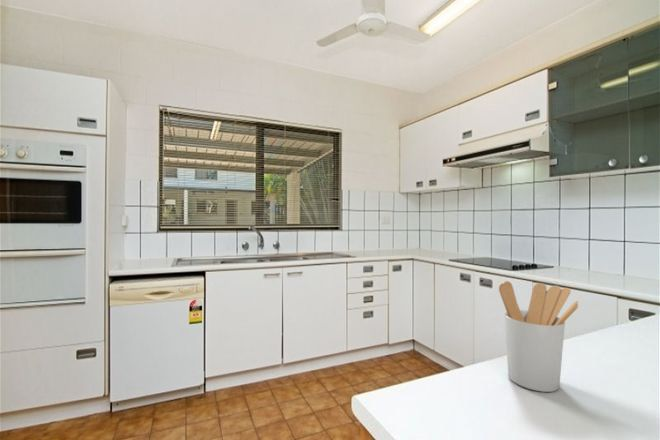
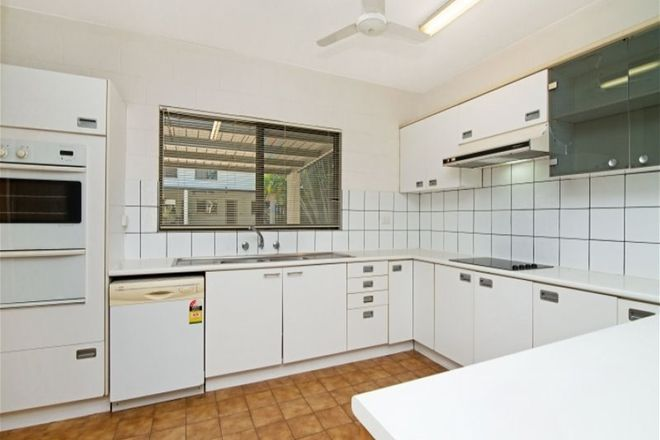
- utensil holder (538, 330)
